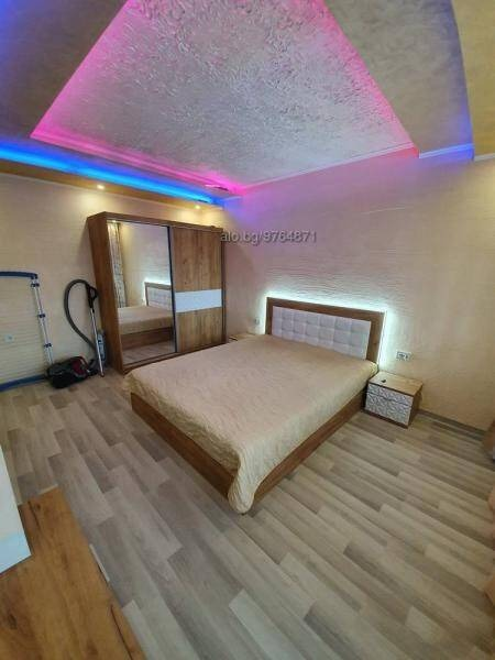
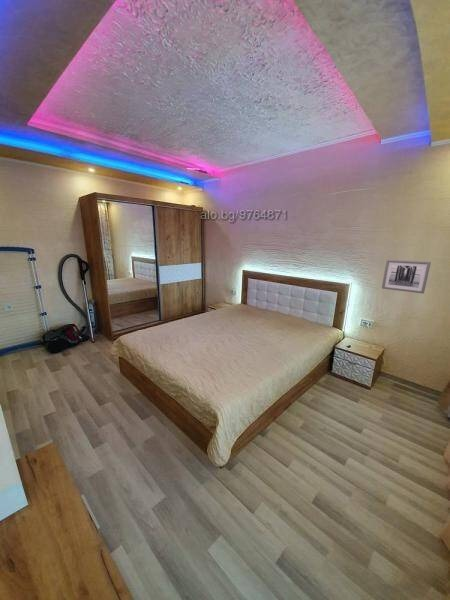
+ wall art (404, 275)
